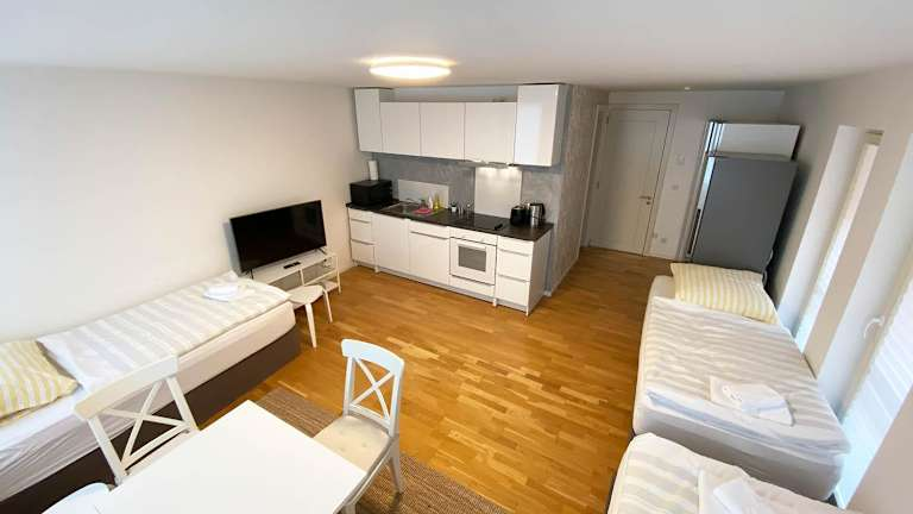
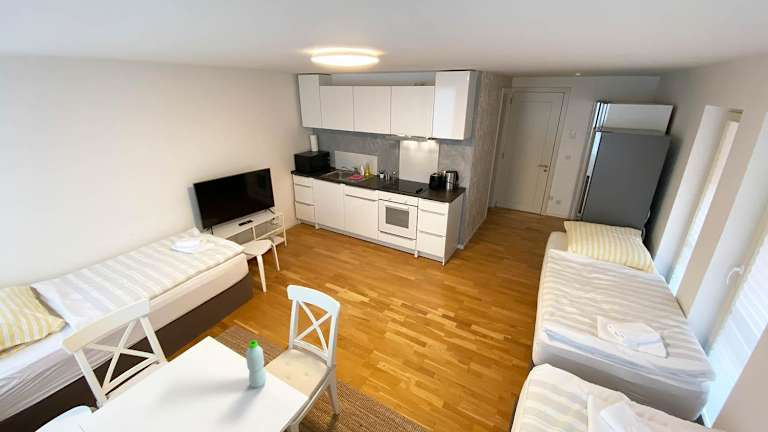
+ water bottle (255, 363)
